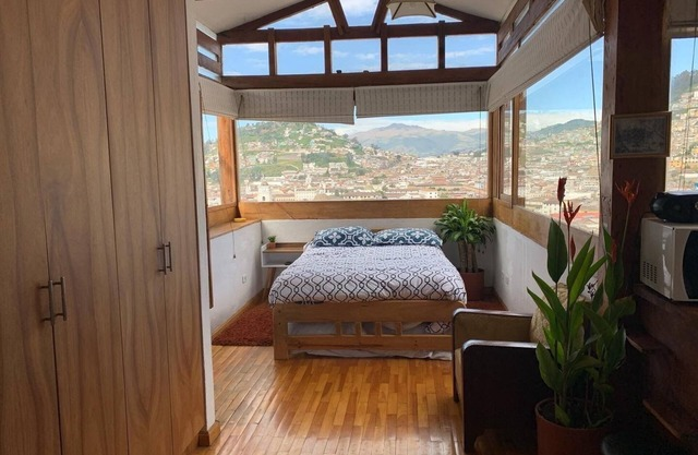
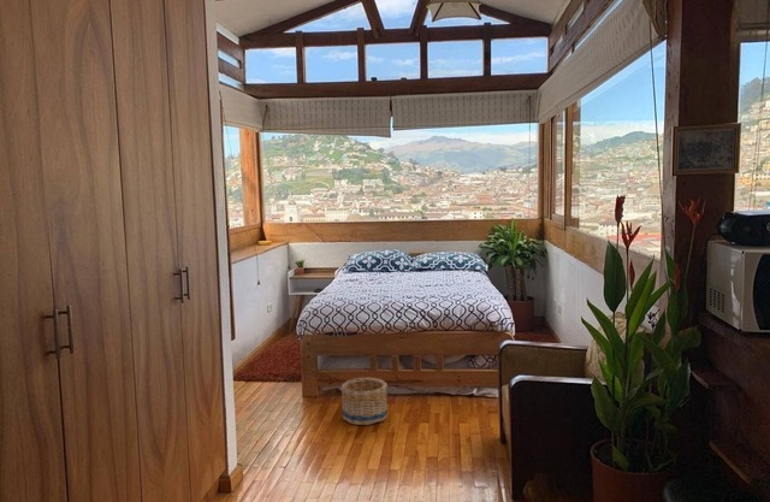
+ basket (365, 400)
